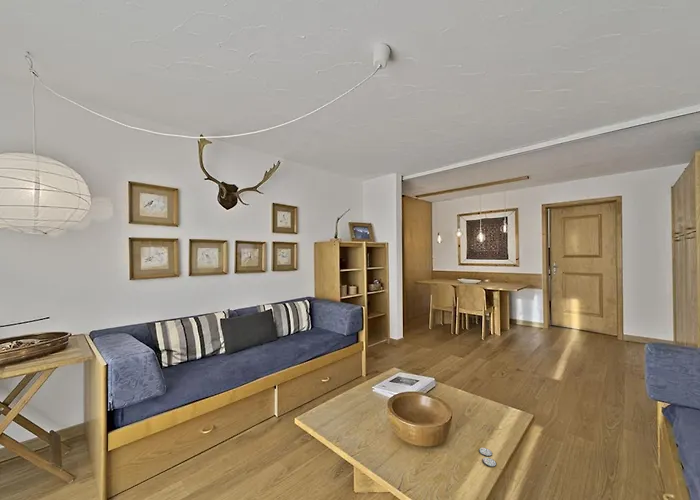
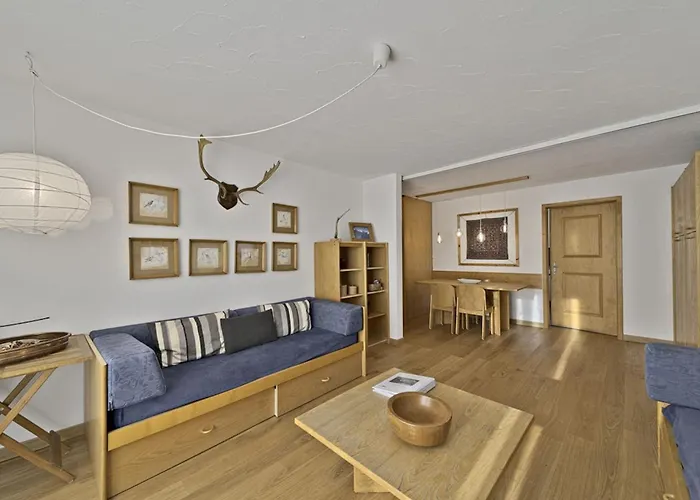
- coaster (487, 455)
